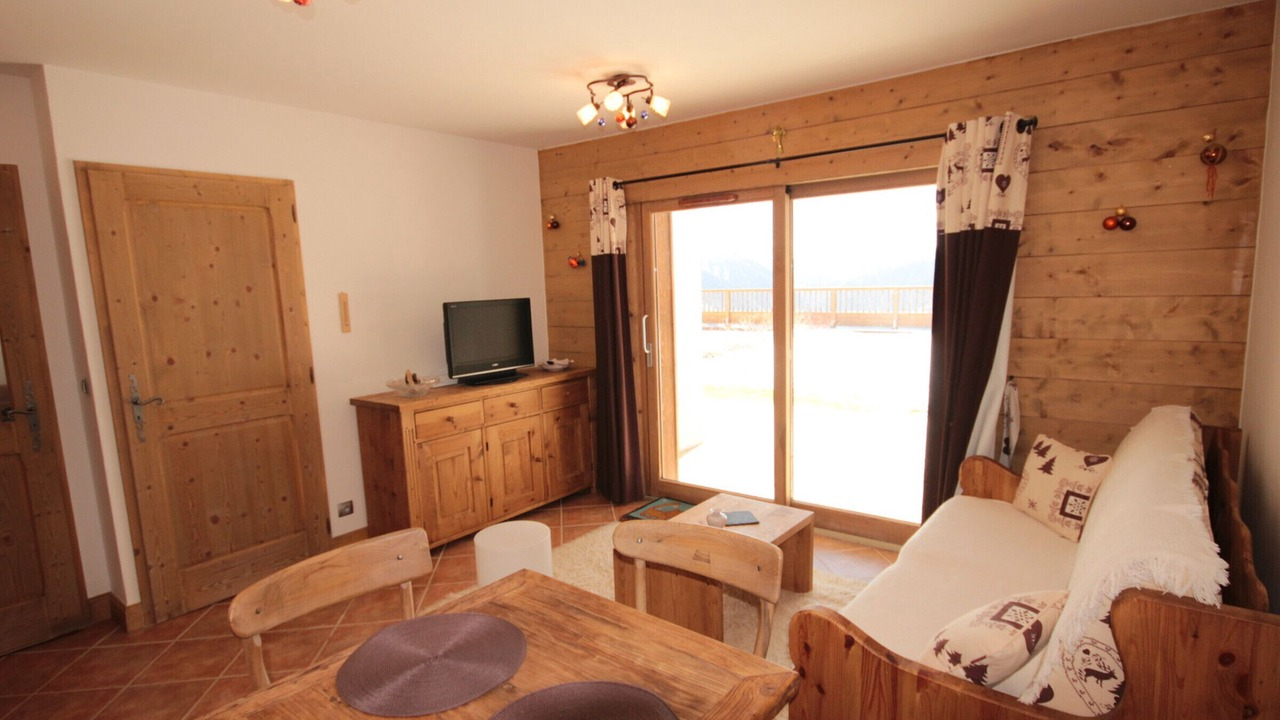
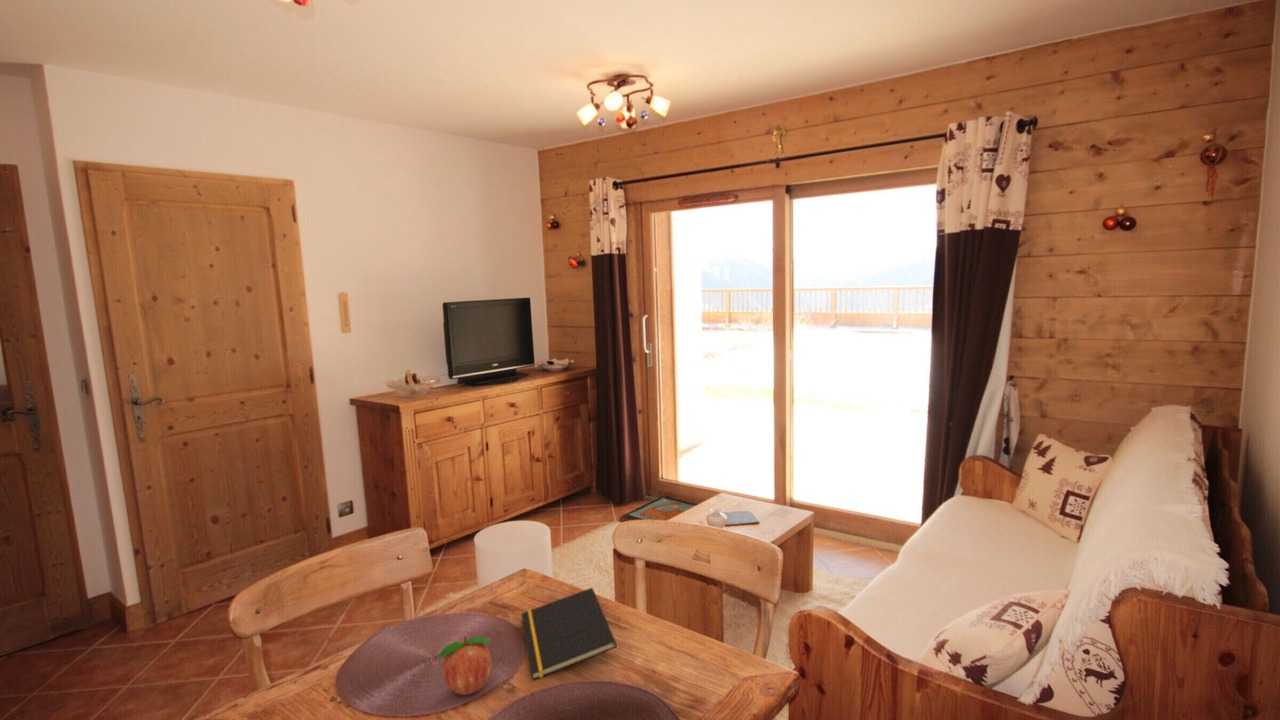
+ fruit (466, 662)
+ notepad (565, 629)
